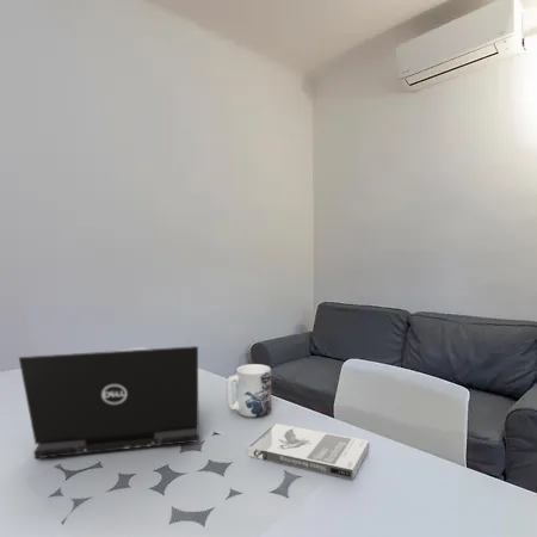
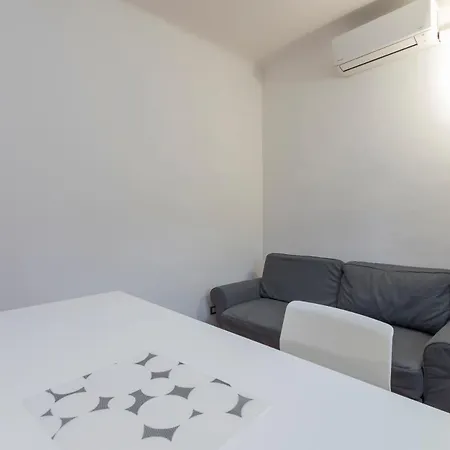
- laptop (123, 385)
- book (309, 448)
- mug (251, 391)
